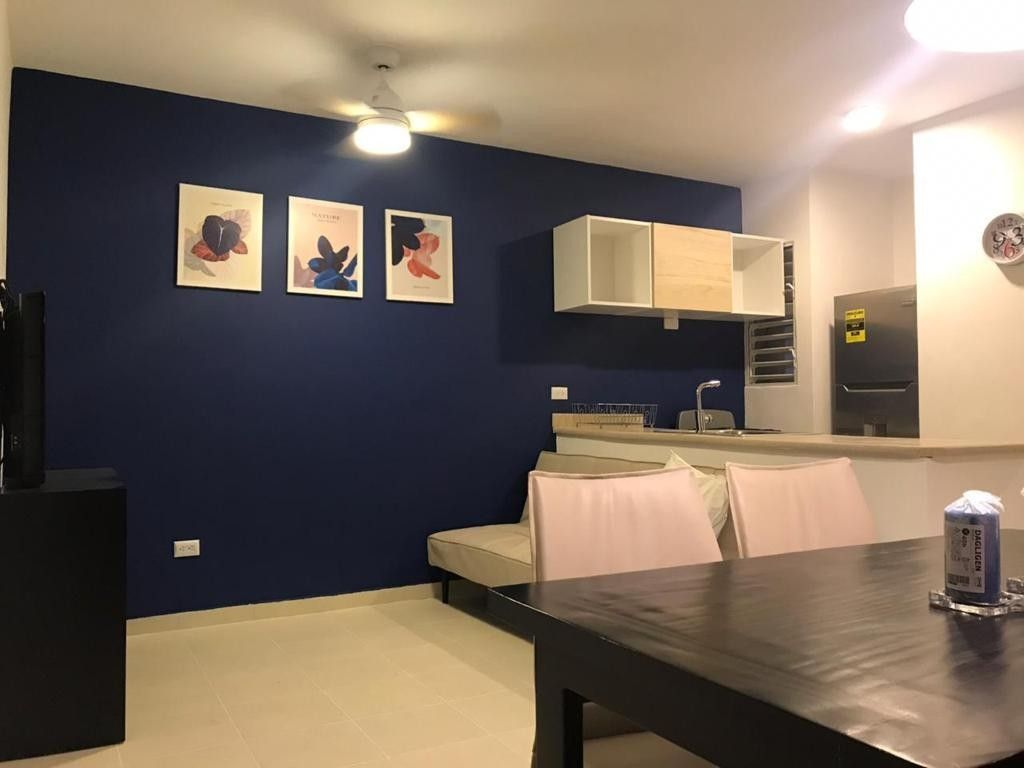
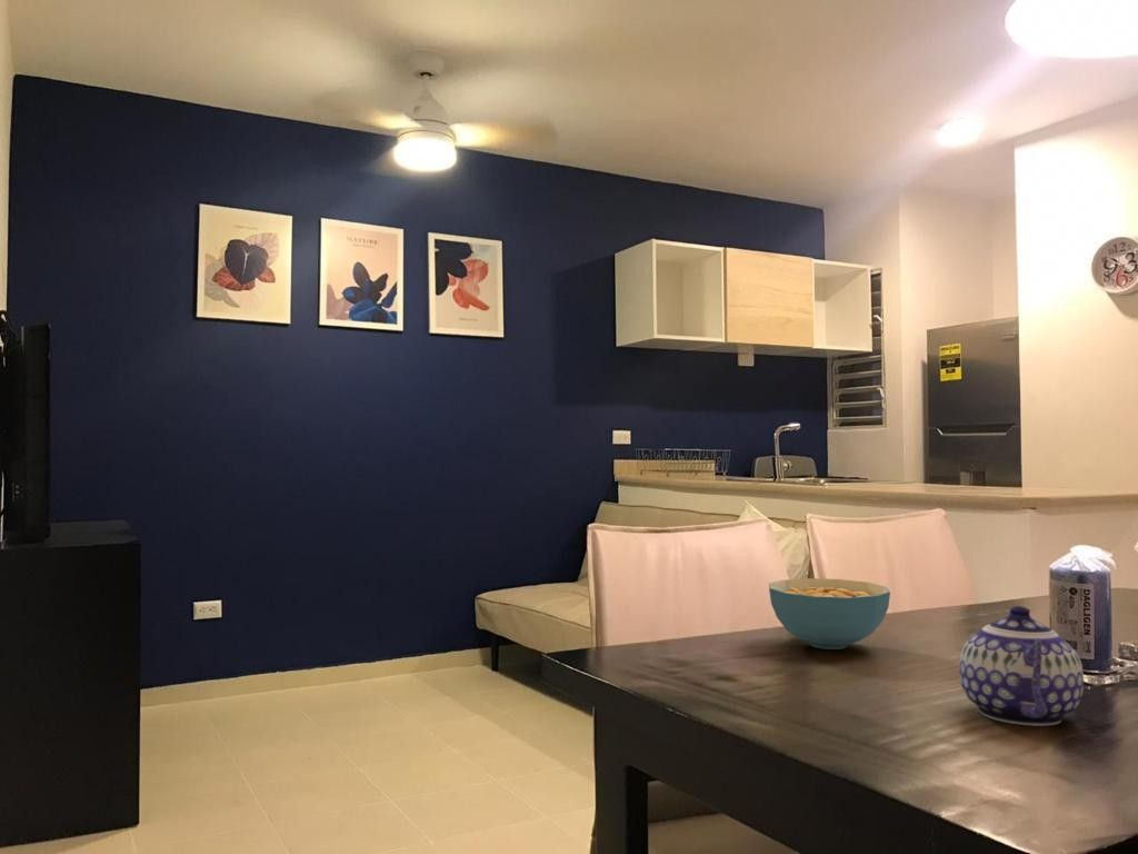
+ teapot (1019, 661)
+ cereal bowl (828, 616)
